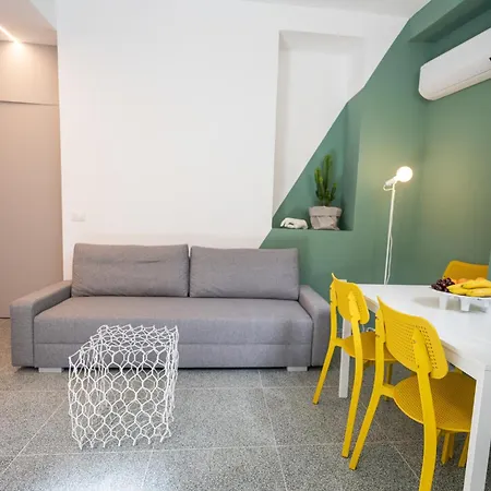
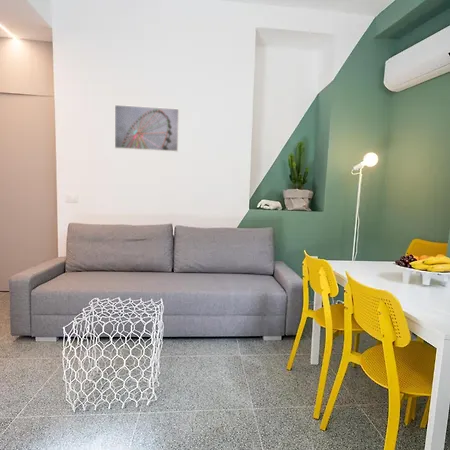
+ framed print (146, 128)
